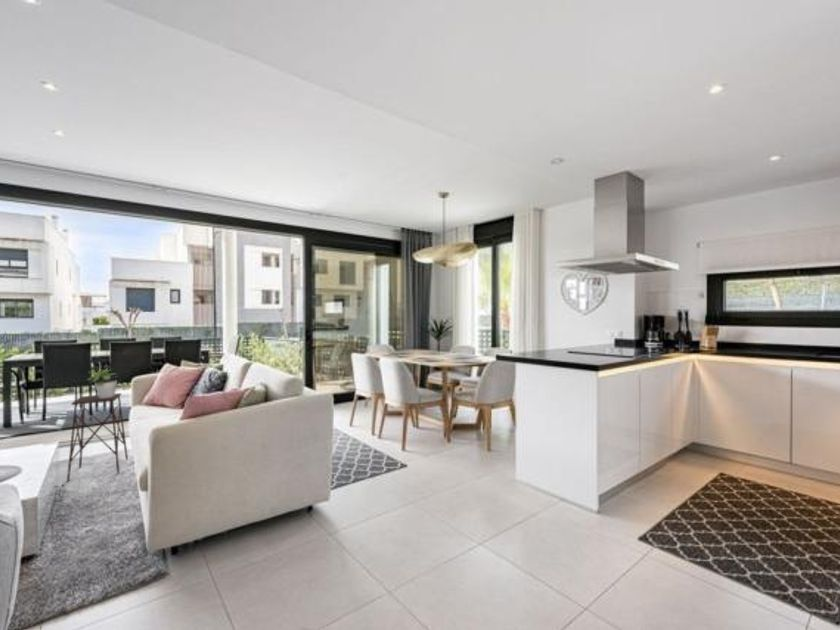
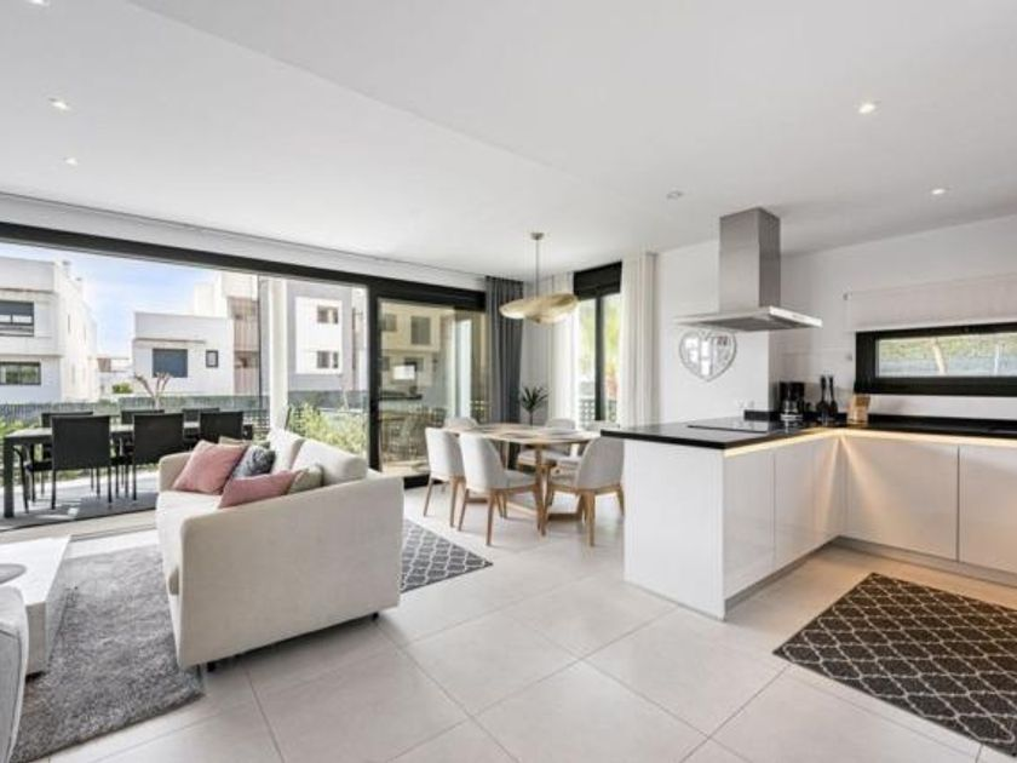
- potted plant (100, 382)
- side table (97, 435)
